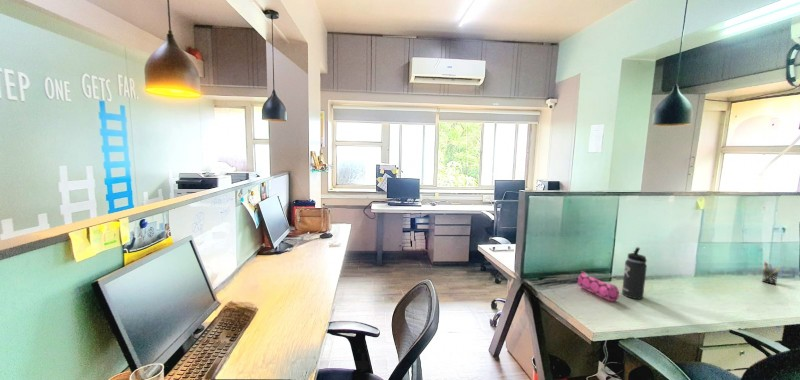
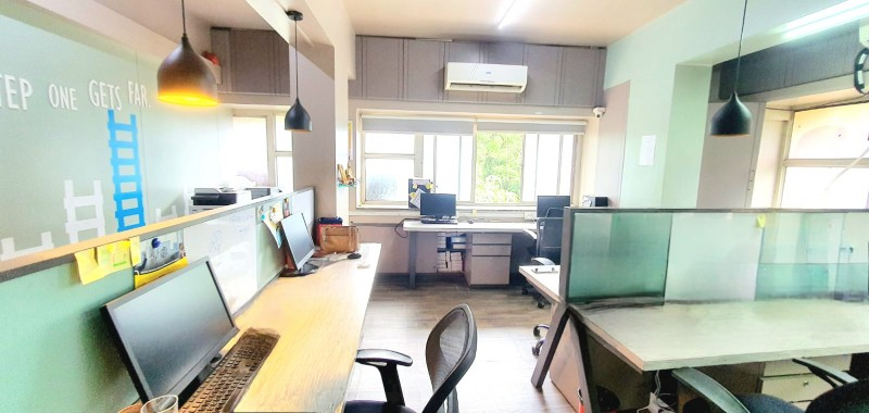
- thermos bottle (636, 272)
- pencil case (597, 285)
- pen holder (769, 272)
